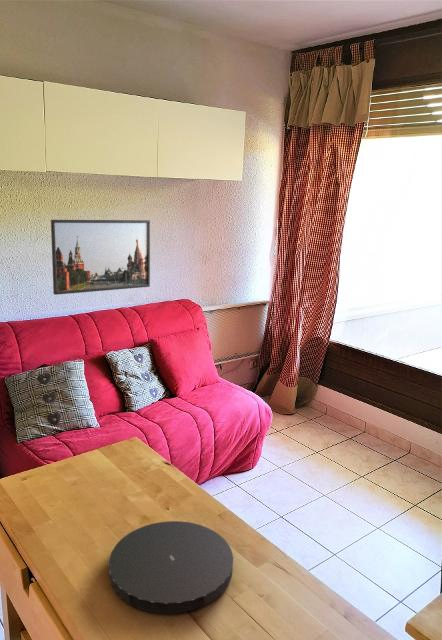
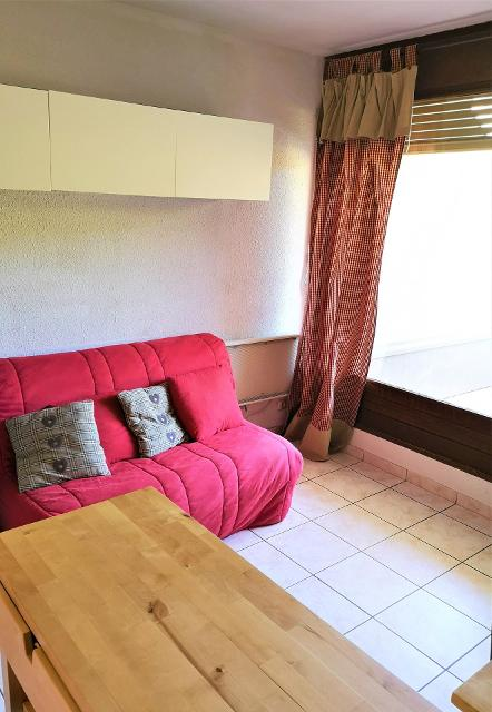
- plate (171, 562)
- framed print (103, 255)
